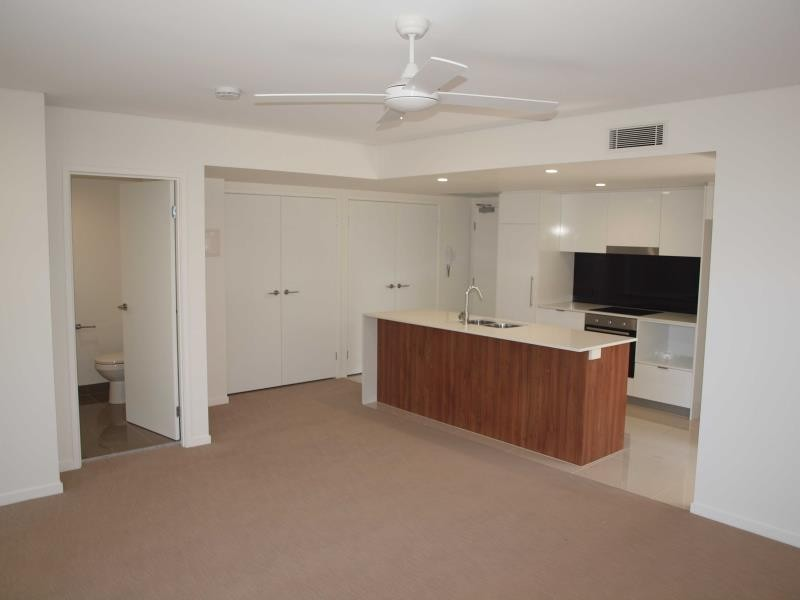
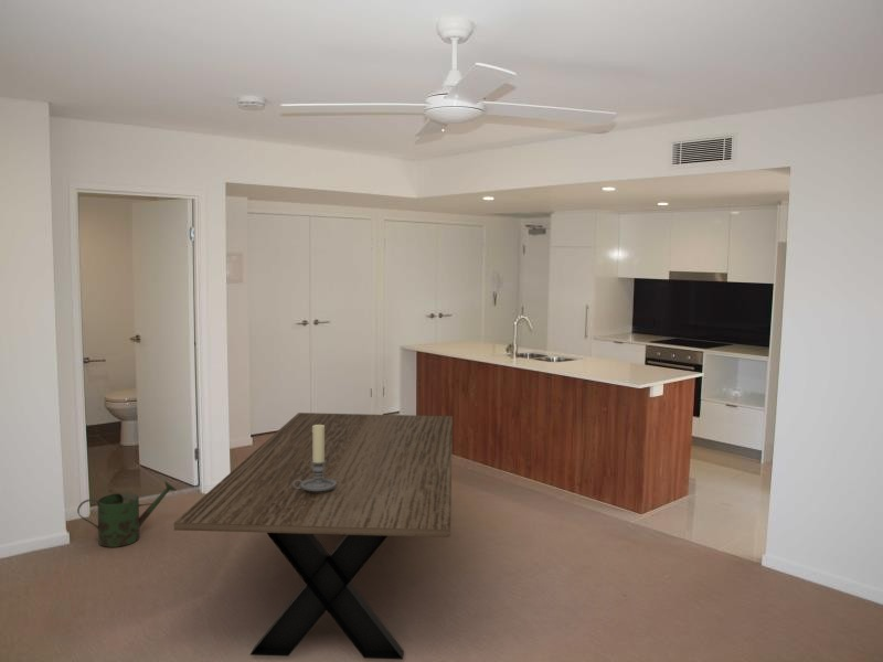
+ candle holder (315, 456)
+ watering can (129, 512)
+ dining table (351, 514)
